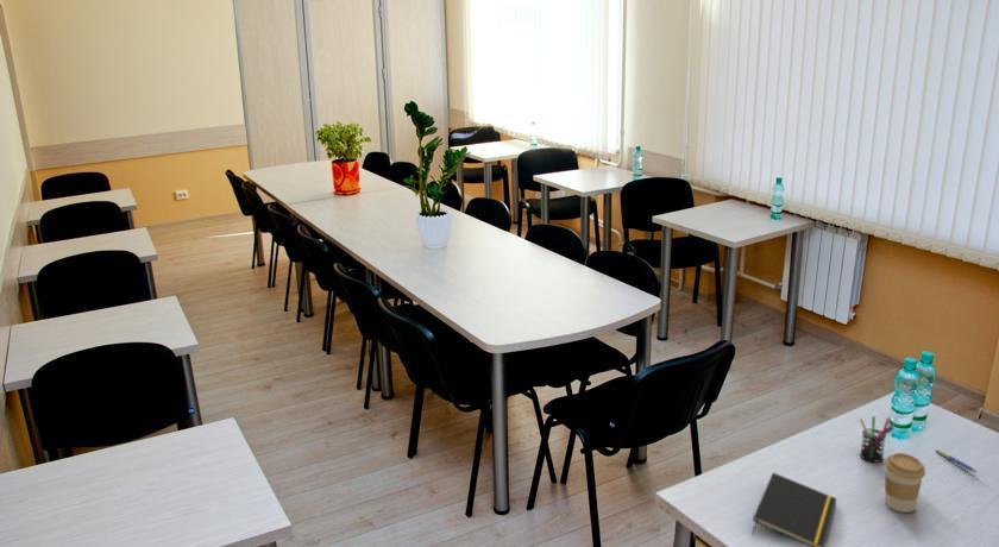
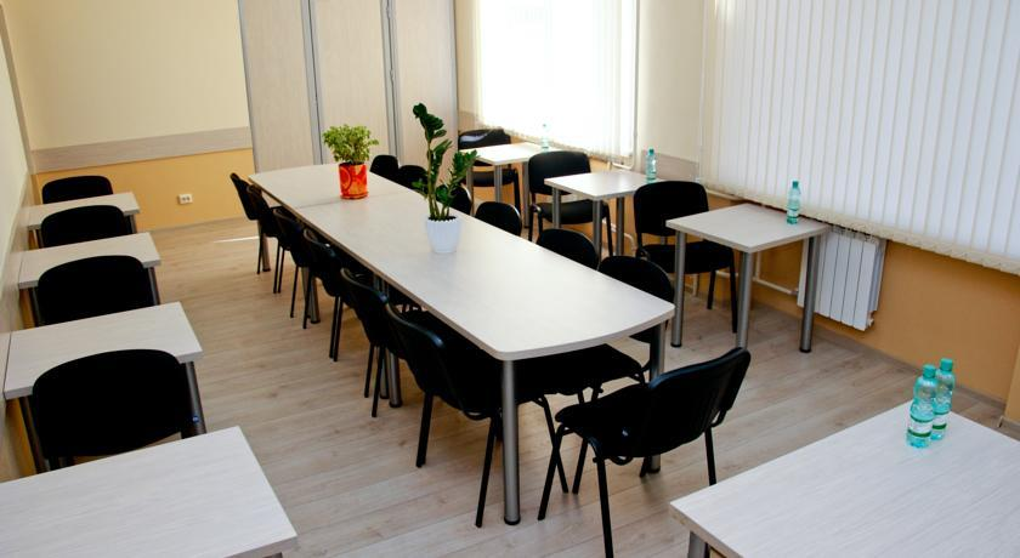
- pen (954, 459)
- coffee cup (903, 482)
- notepad (796, 509)
- pen holder (874, 435)
